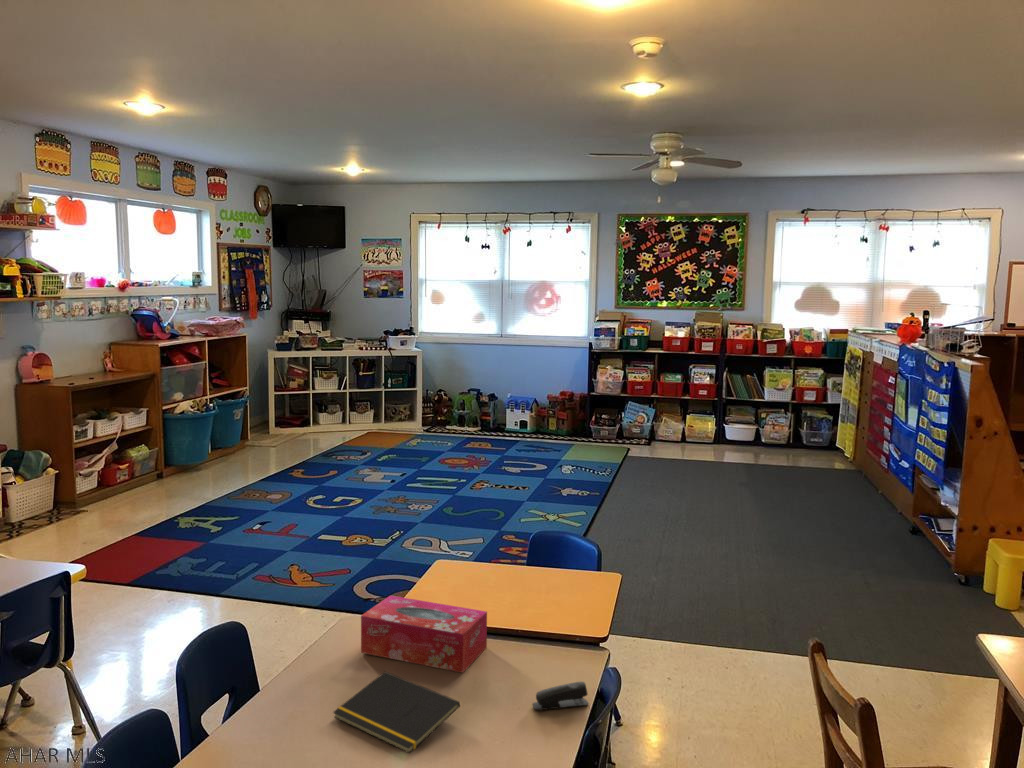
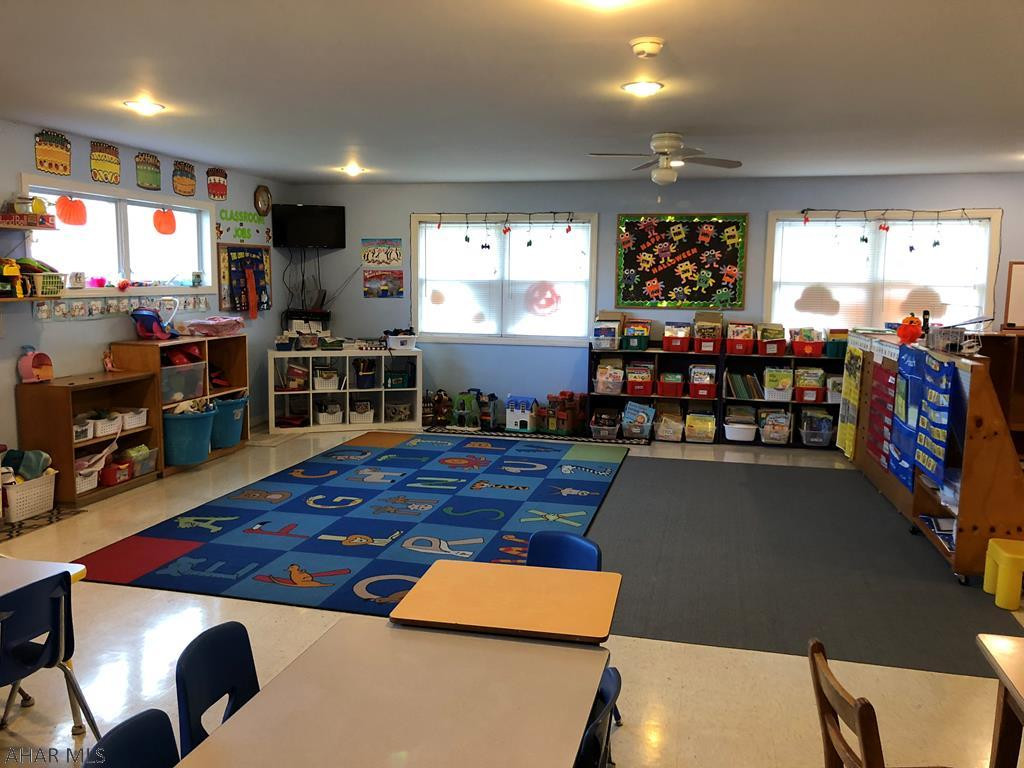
- stapler (560, 694)
- tissue box (424, 631)
- notepad (396, 709)
